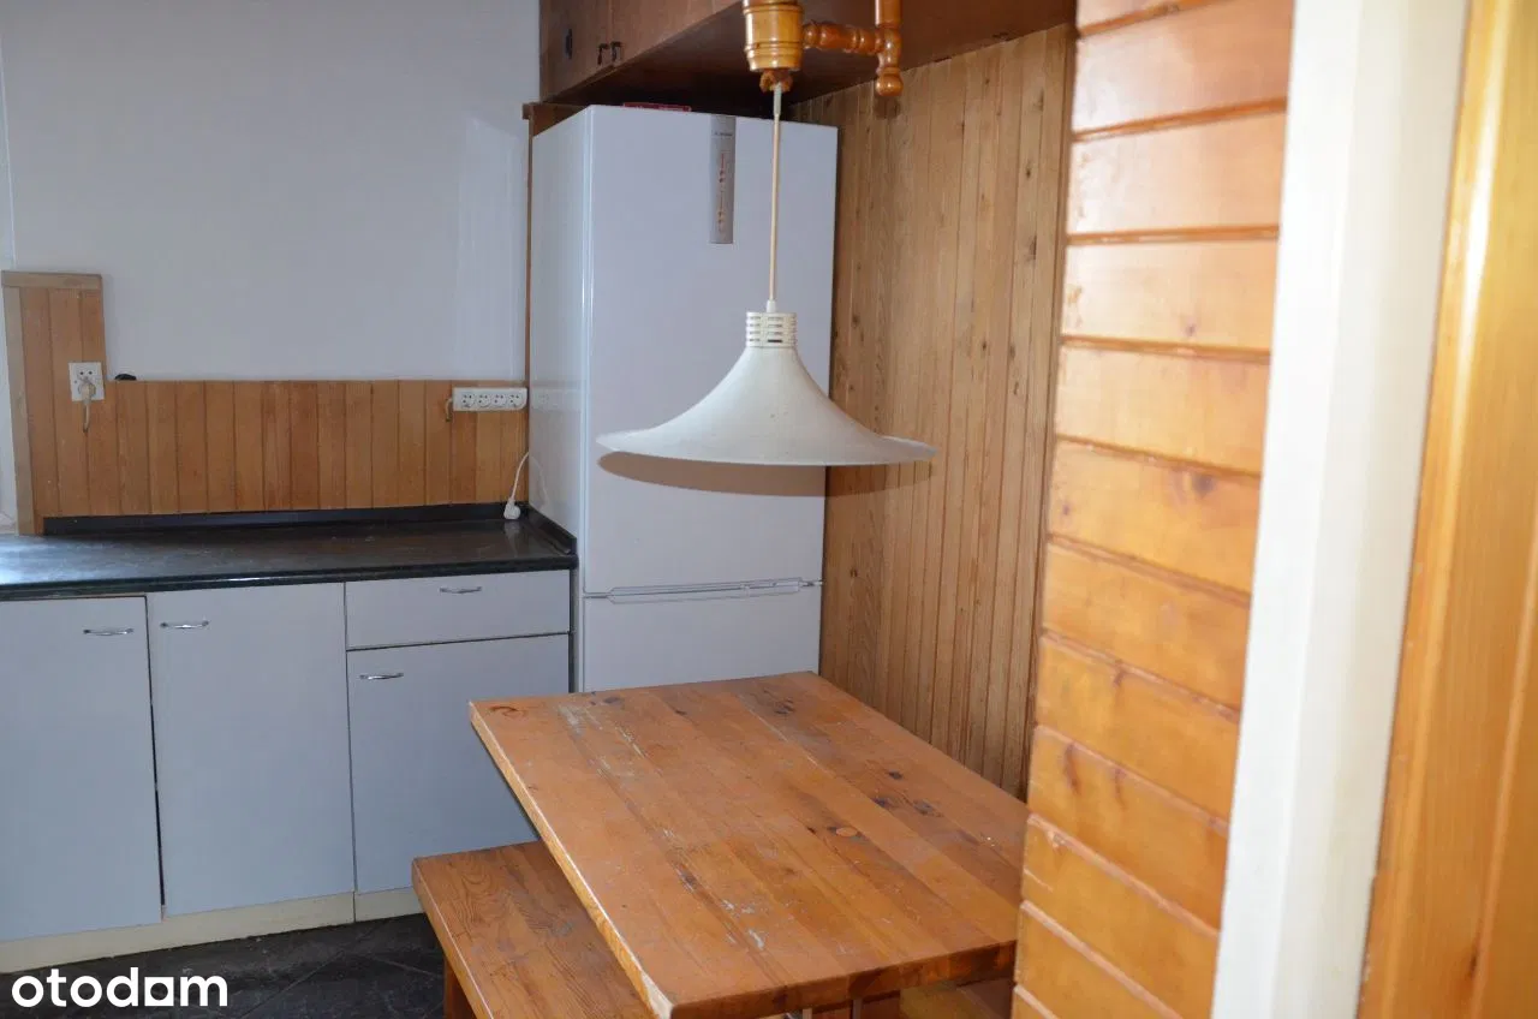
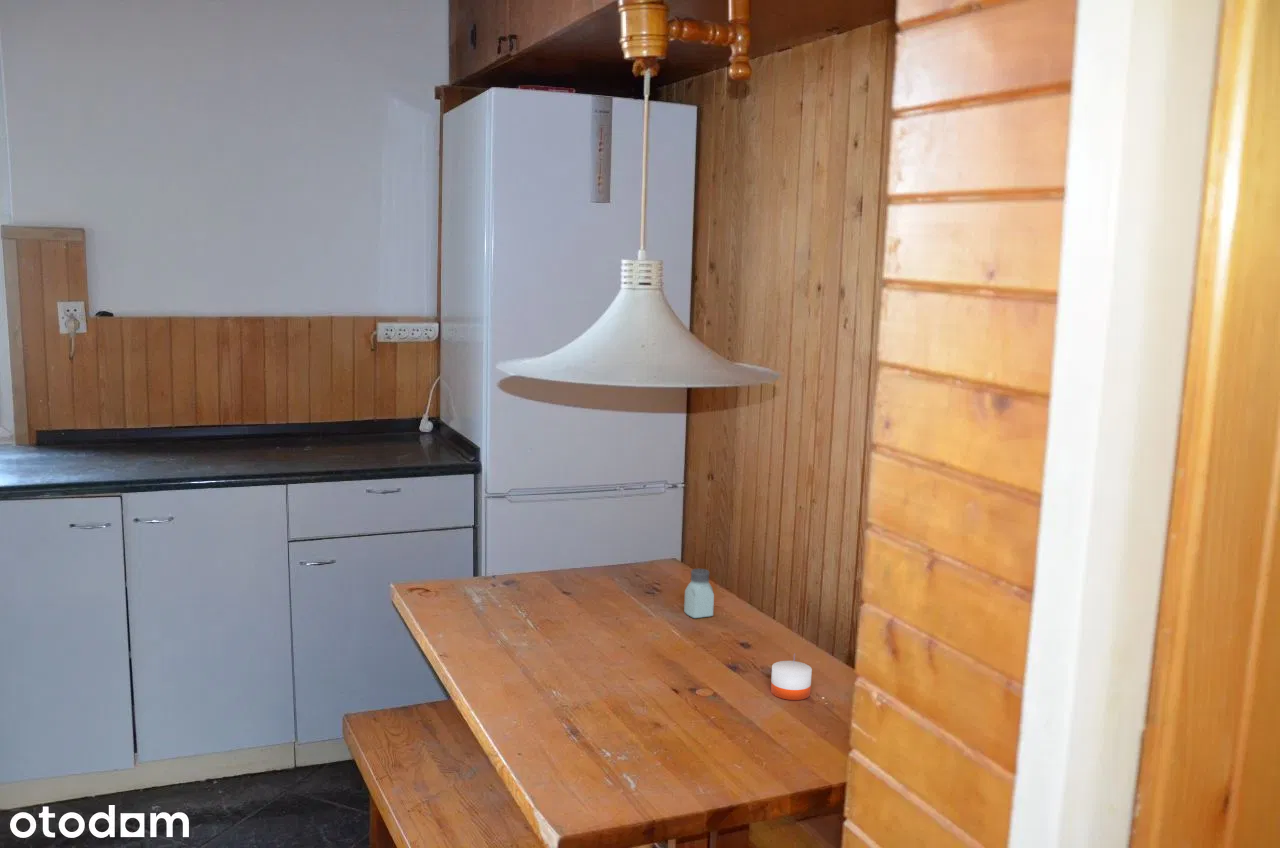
+ candle (791, 666)
+ saltshaker (699, 592)
